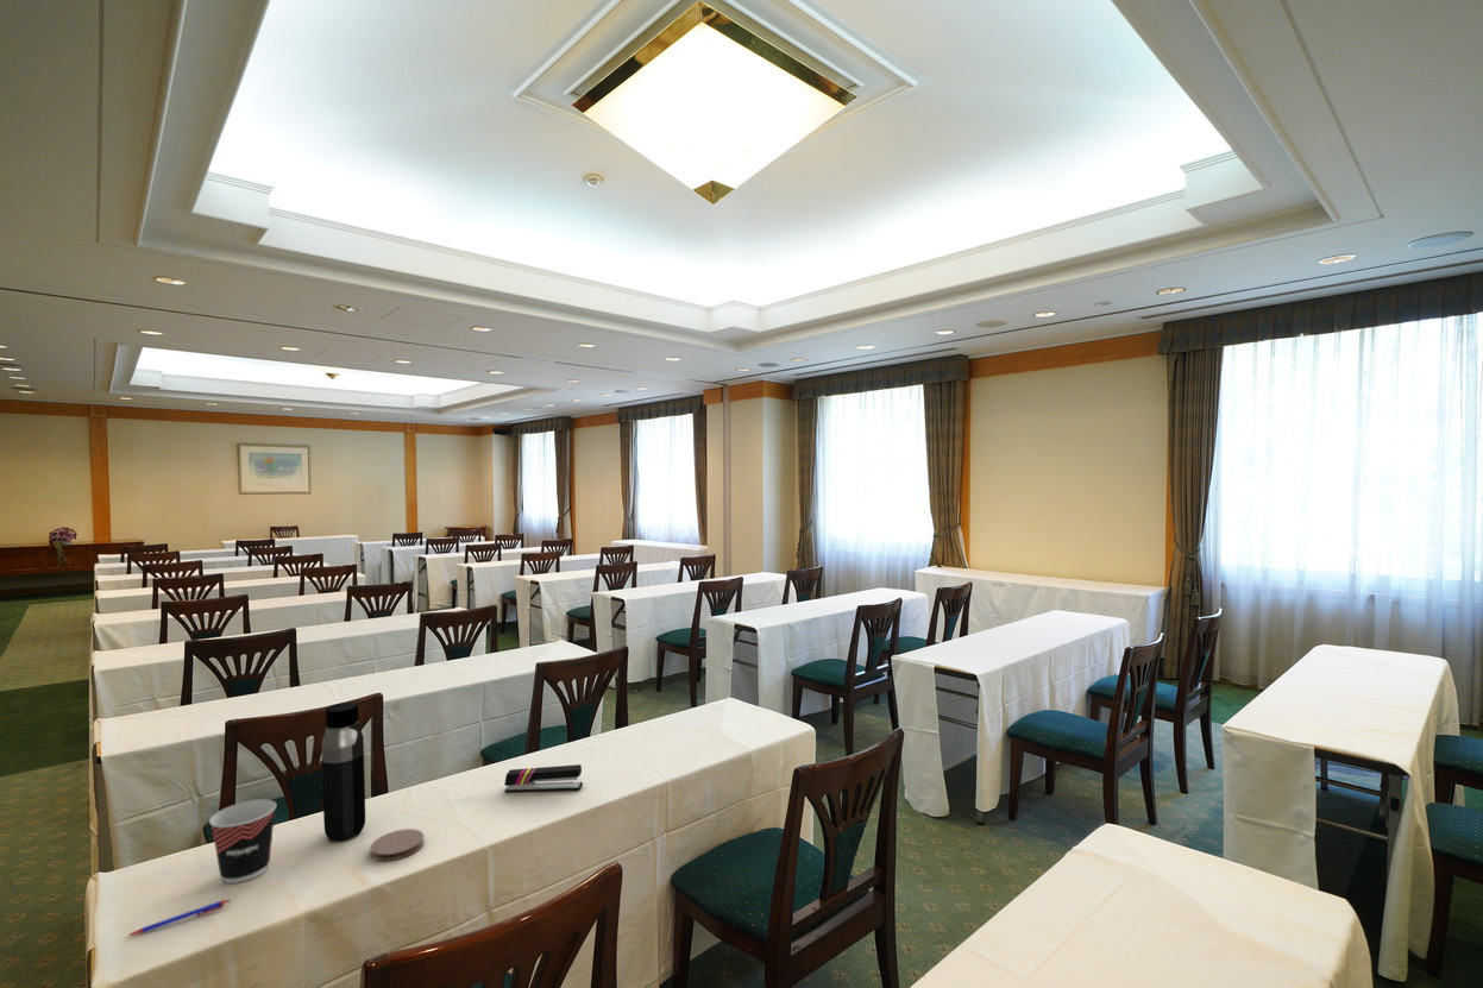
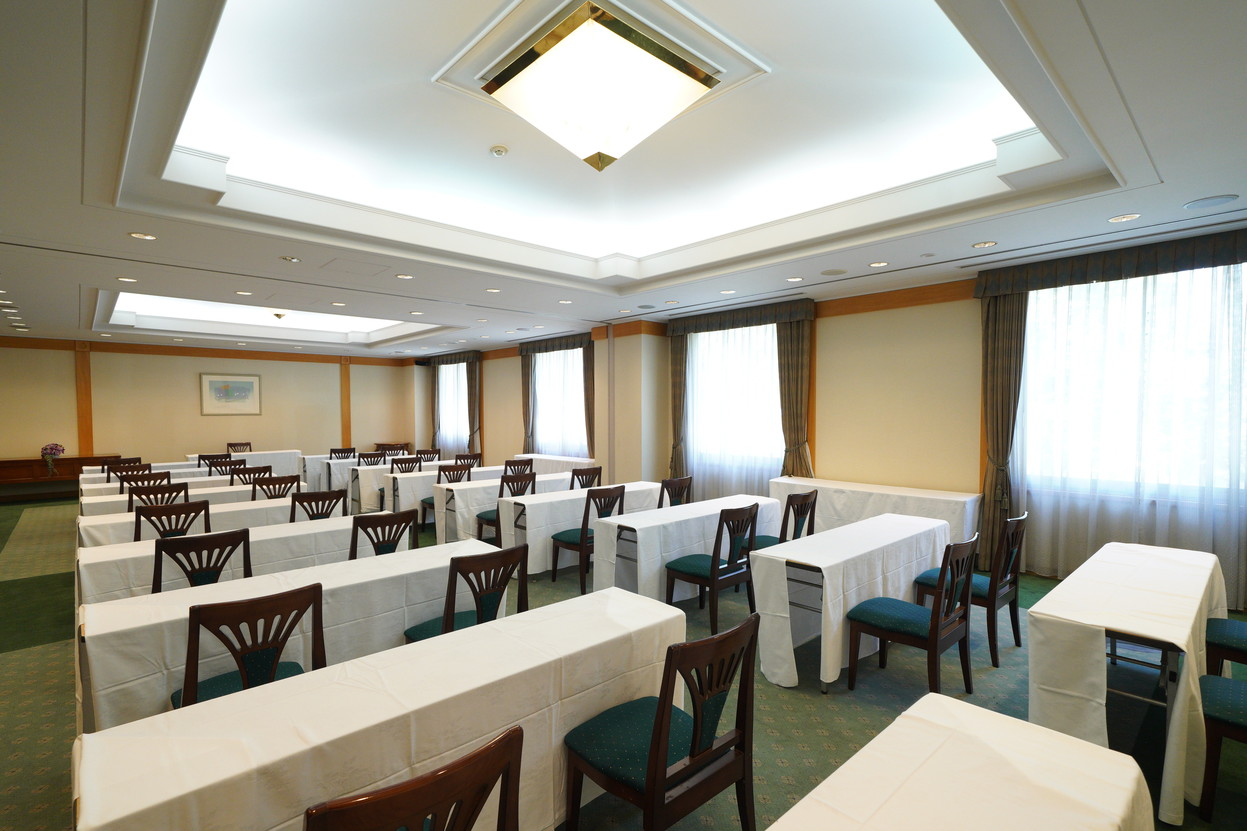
- stapler (543, 778)
- pen (180, 917)
- water bottle (343, 769)
- coaster (397, 844)
- cup (244, 842)
